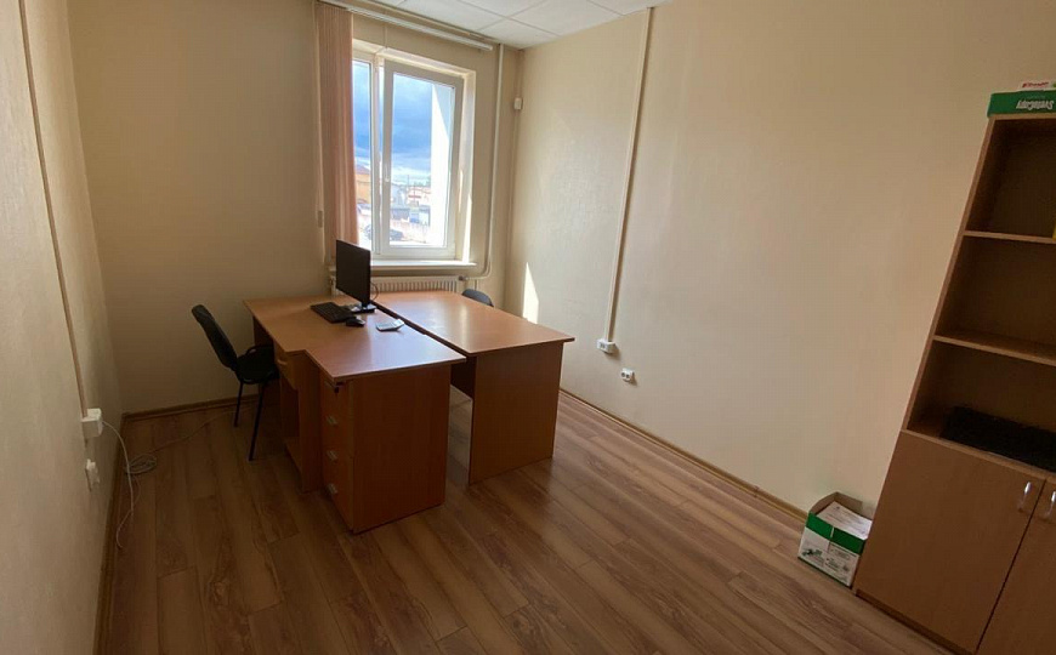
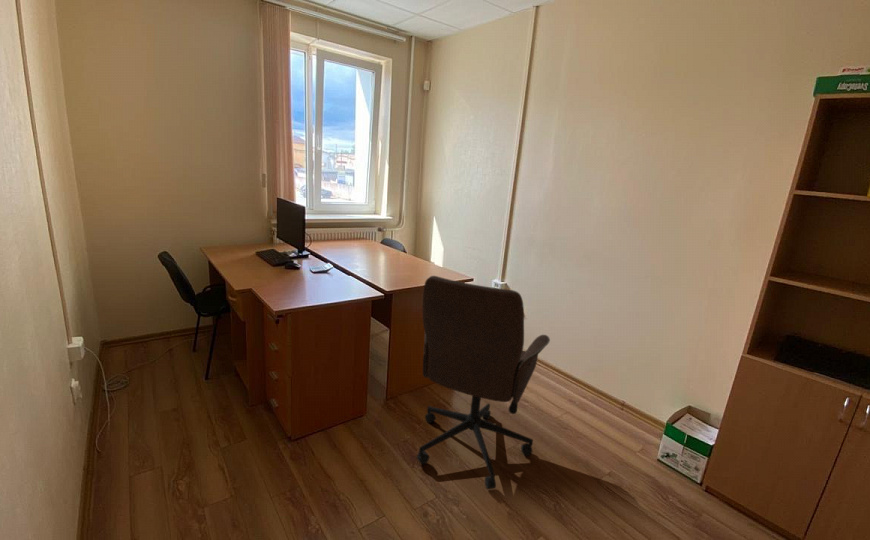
+ office chair (479, 364)
